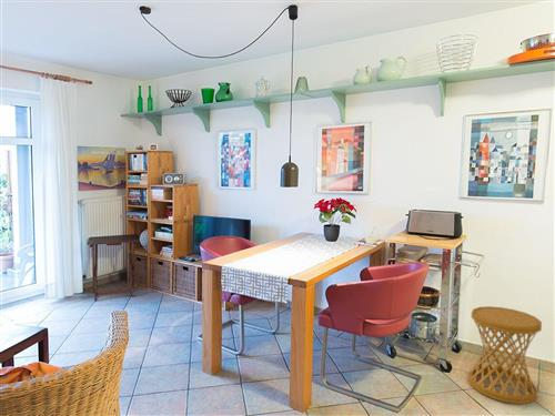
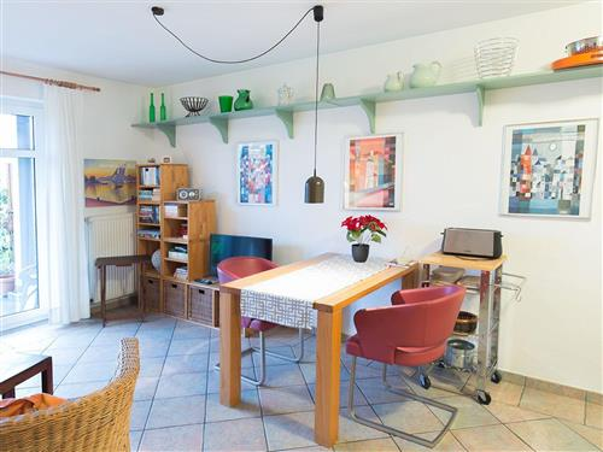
- side table (503, 352)
